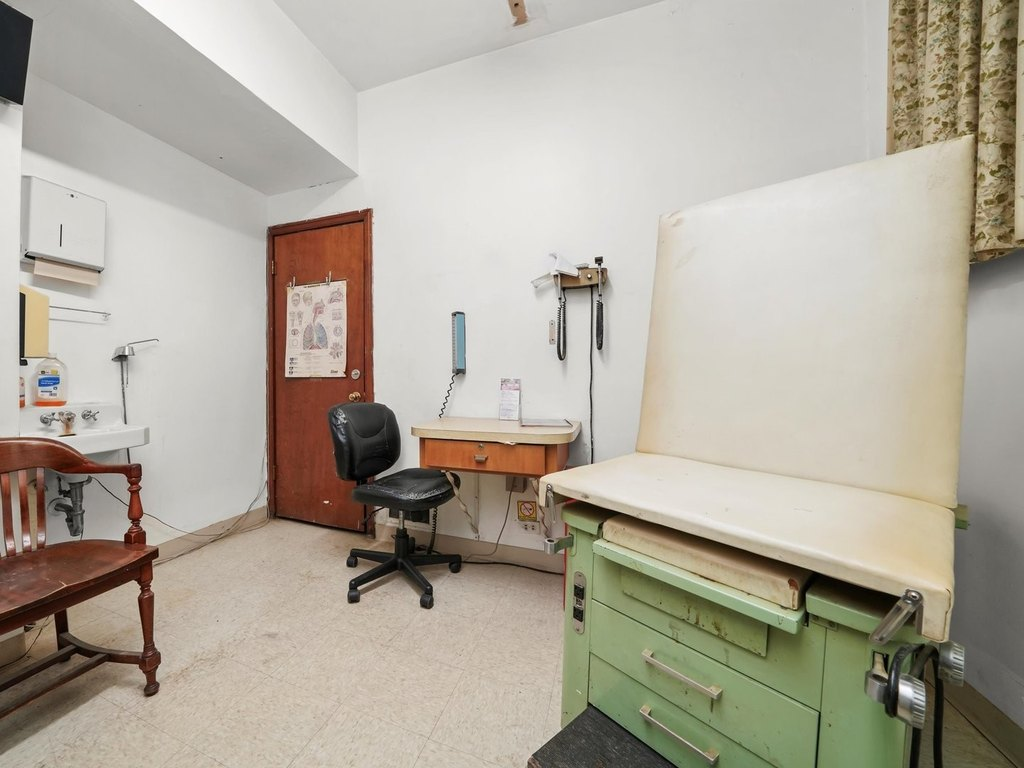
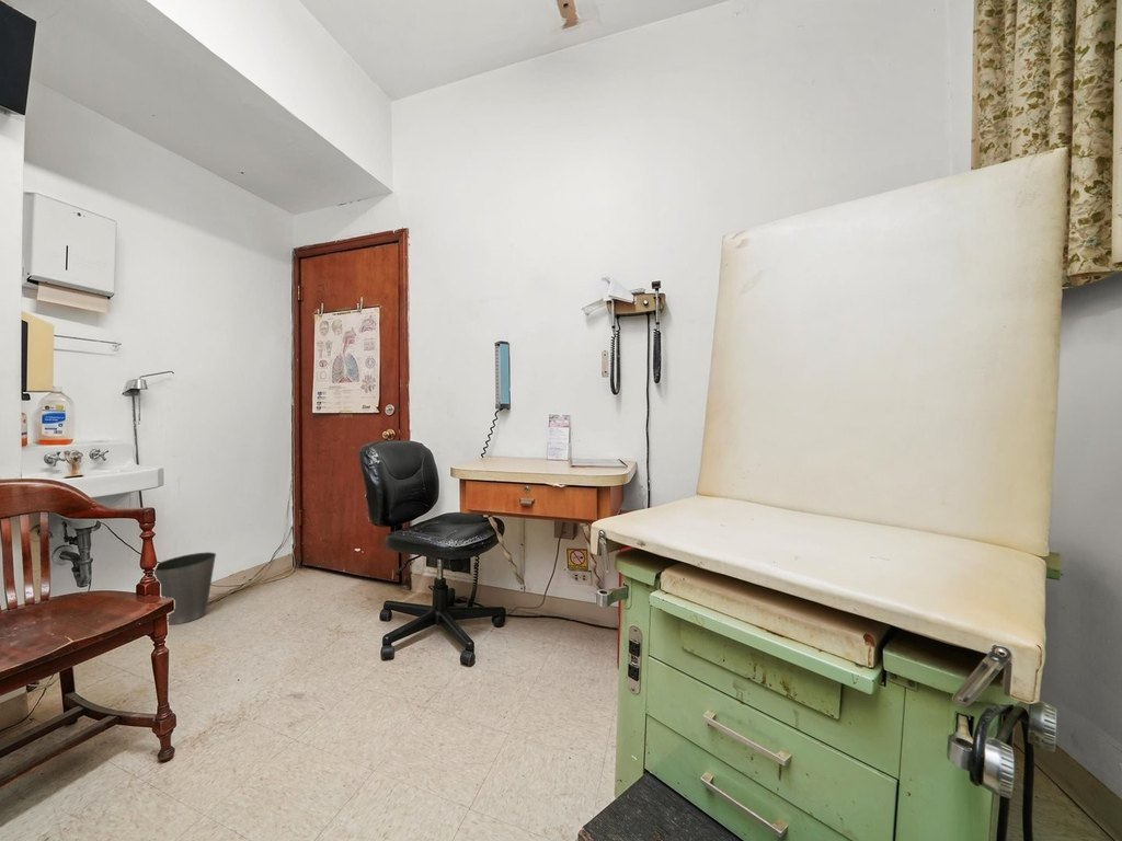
+ waste basket (184, 588)
